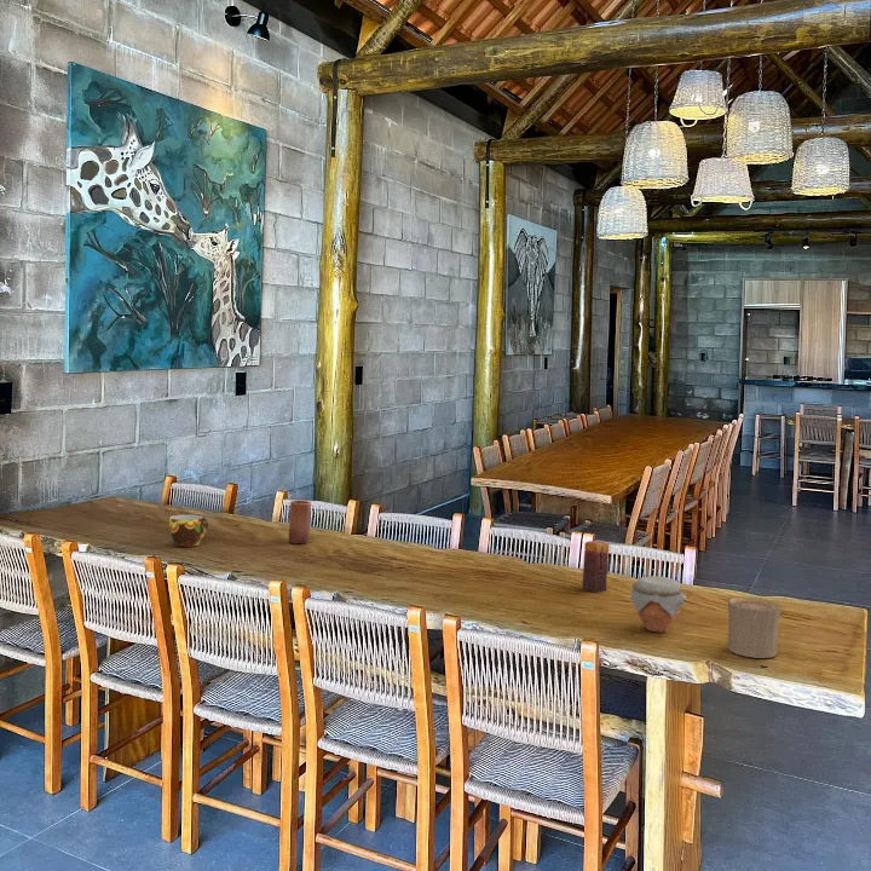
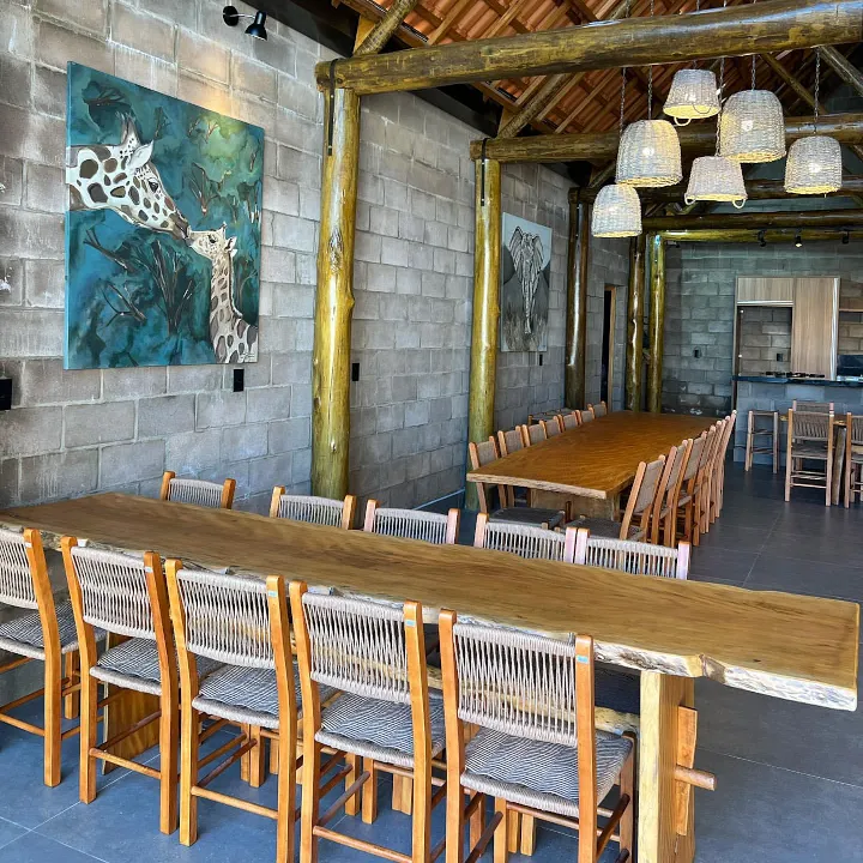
- candle (595, 565)
- cup (752, 627)
- cup (188, 530)
- jar (657, 604)
- candle (299, 521)
